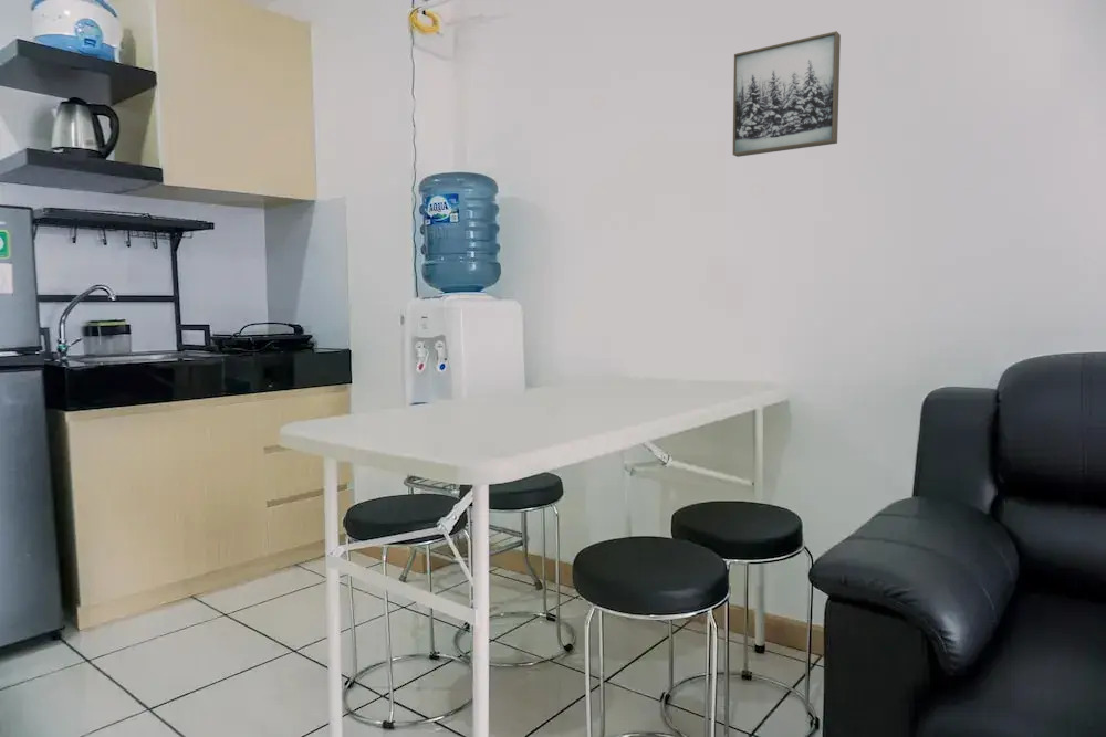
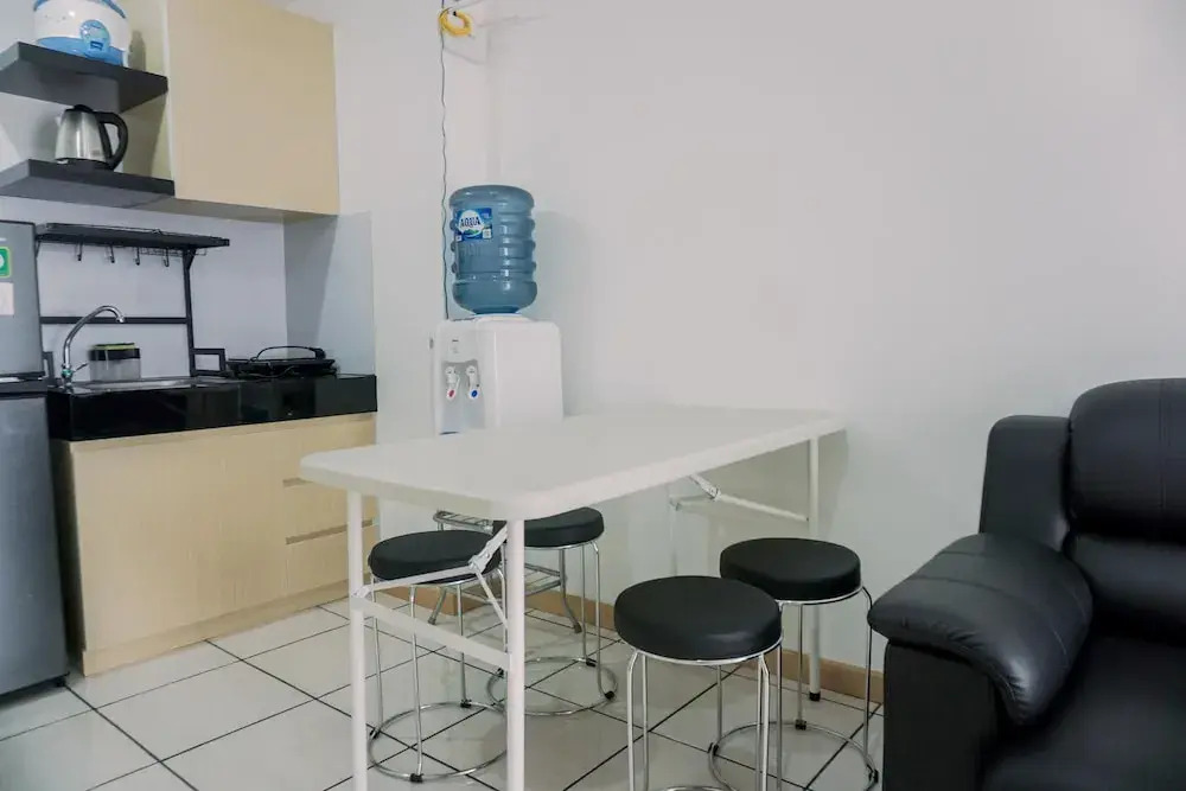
- wall art (784, 97)
